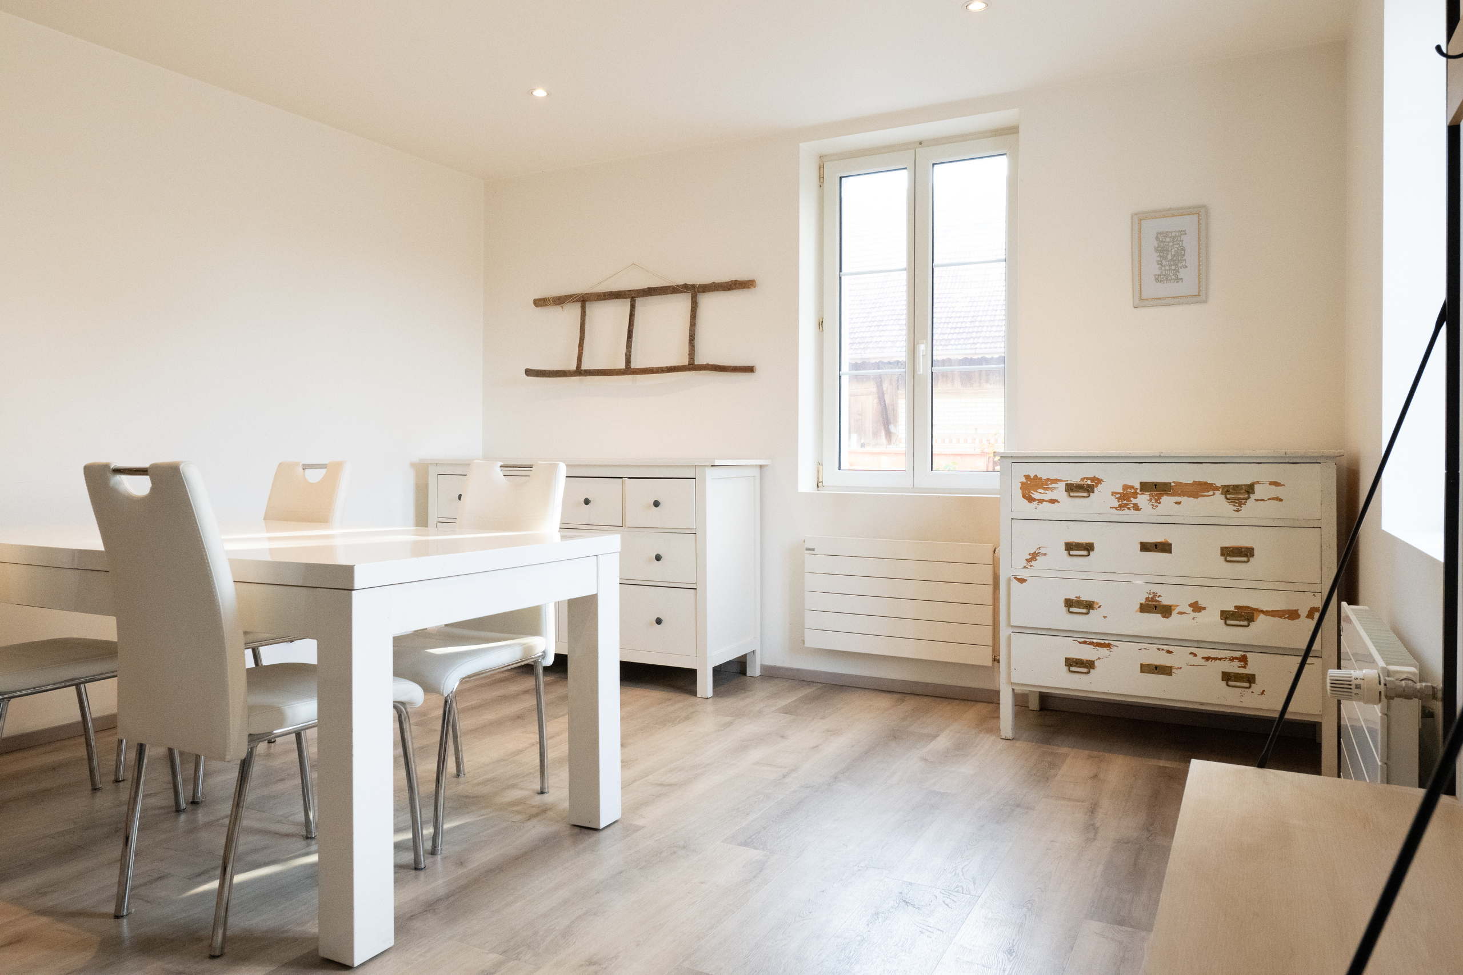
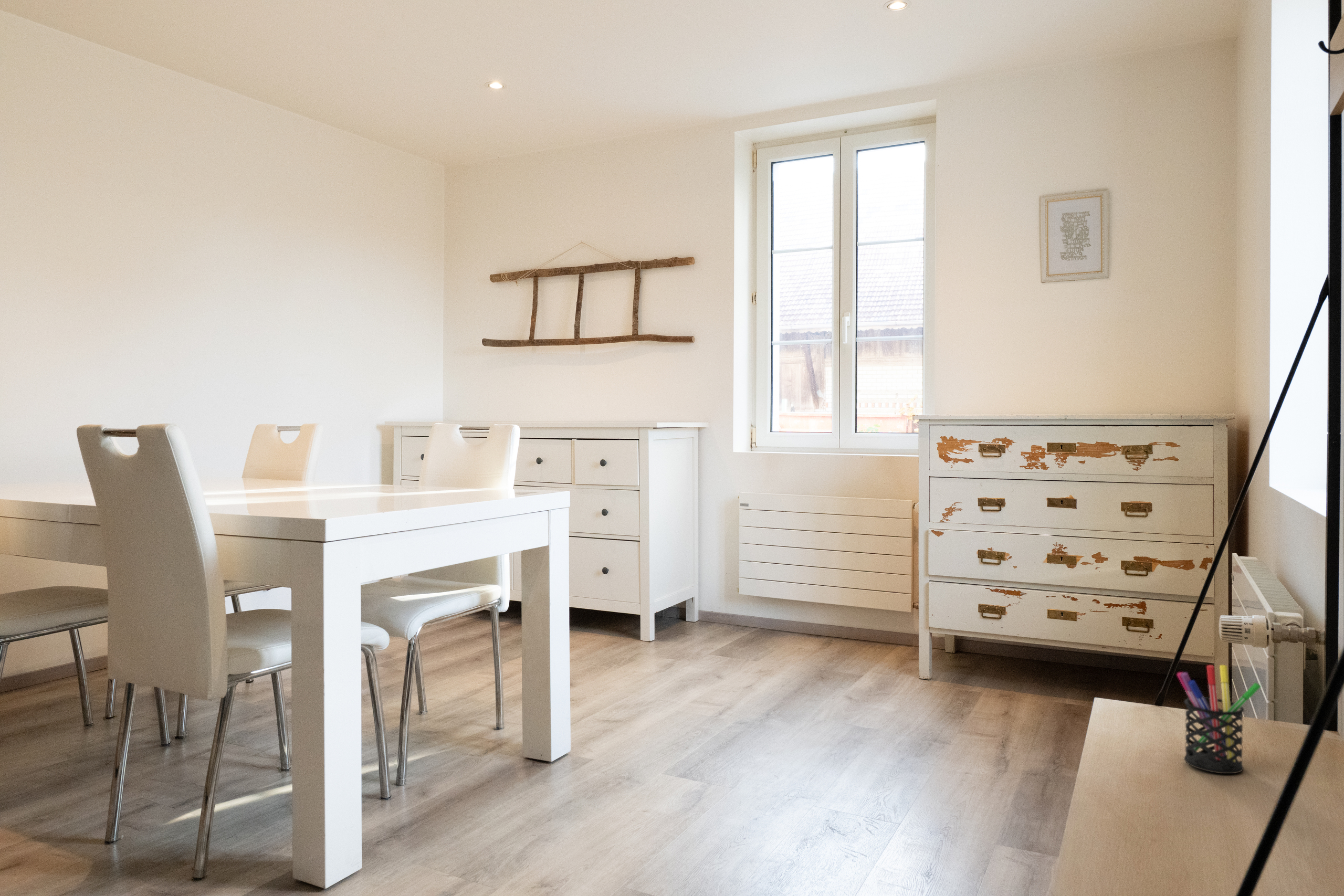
+ pen holder (1220, 714)
